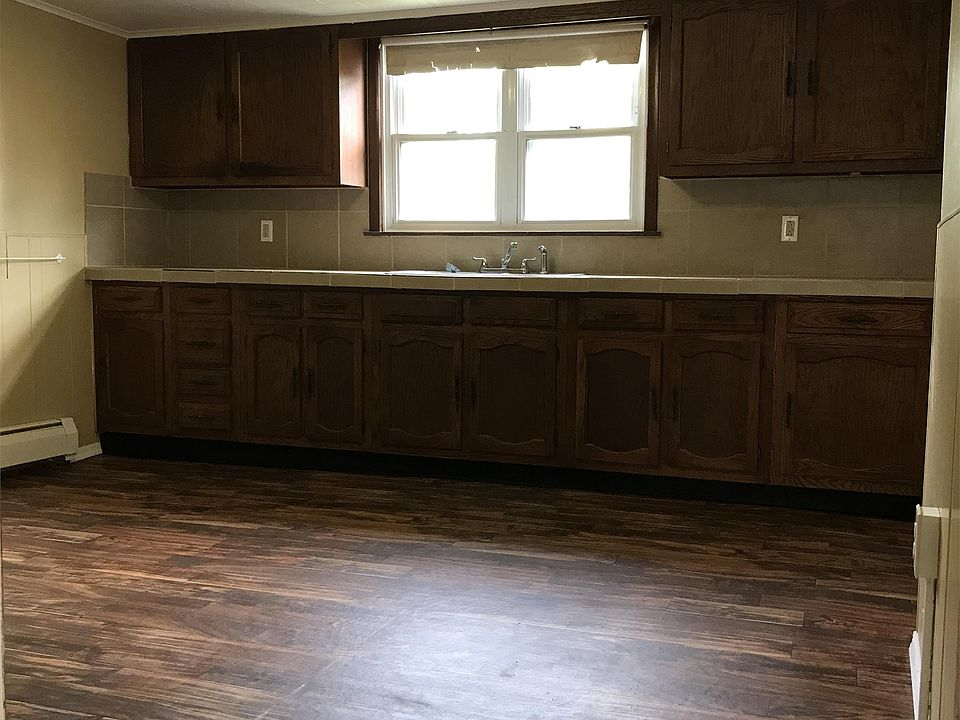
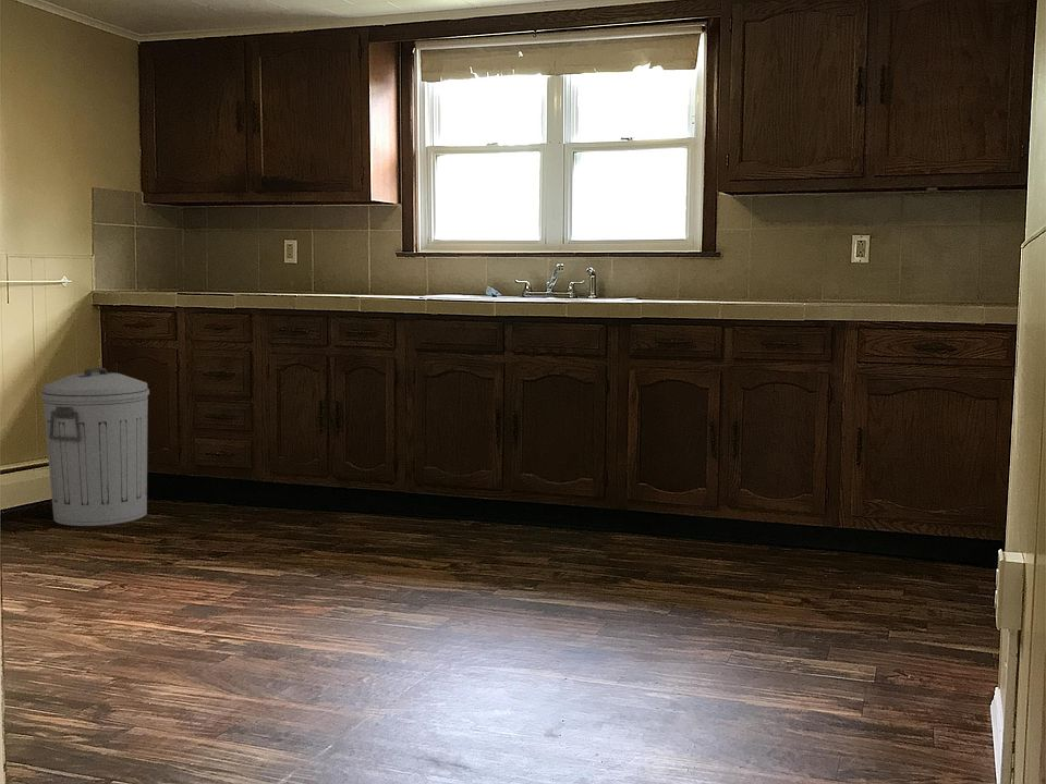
+ trash can (98, 442)
